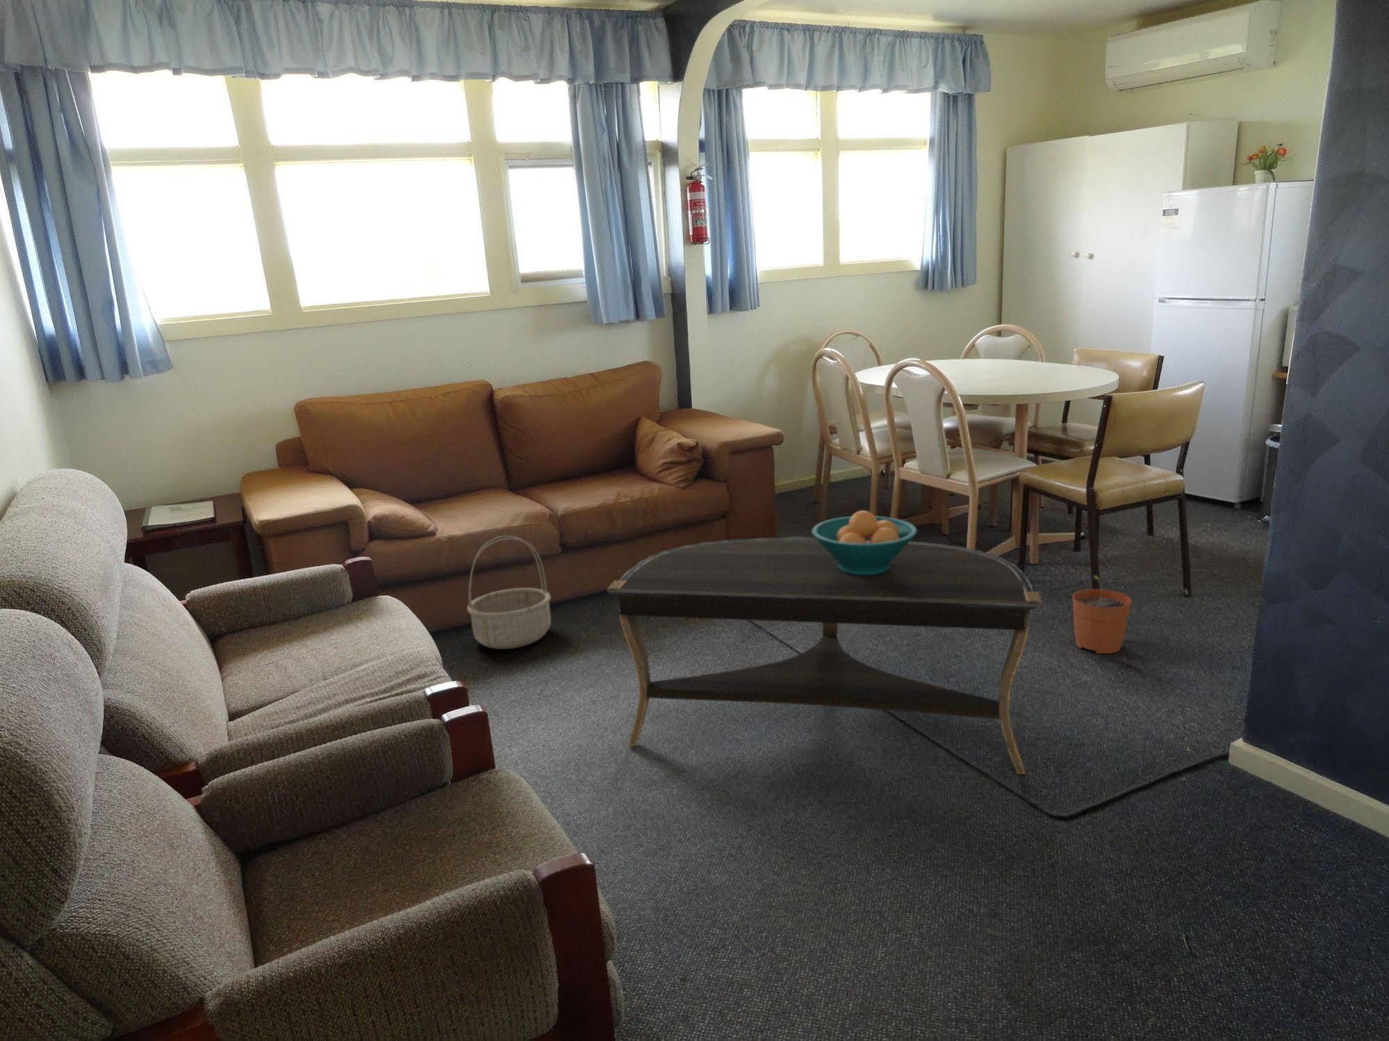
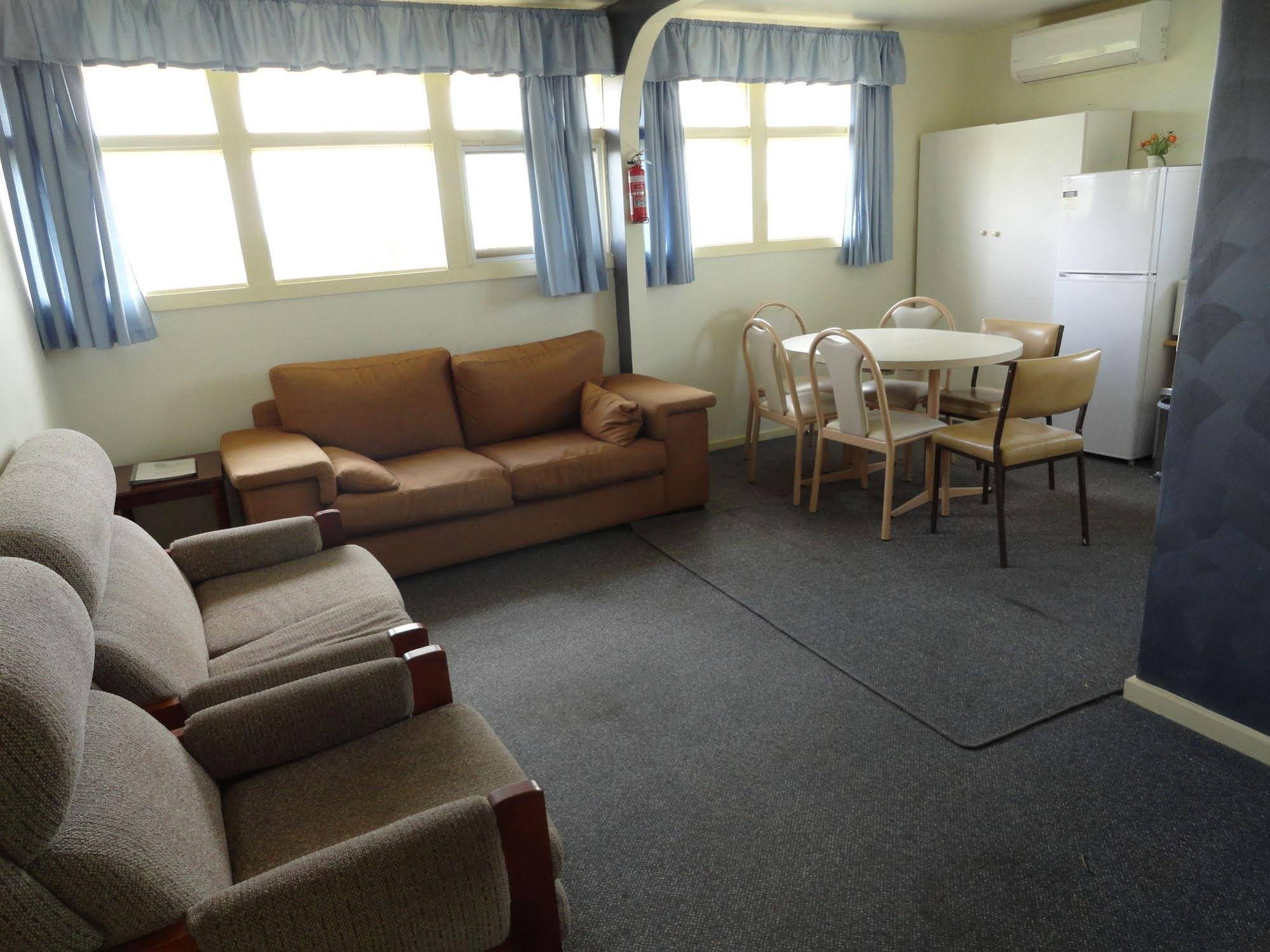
- fruit bowl (864, 539)
- coffee table (824, 643)
- basket (507, 589)
- plant pot (1100, 610)
